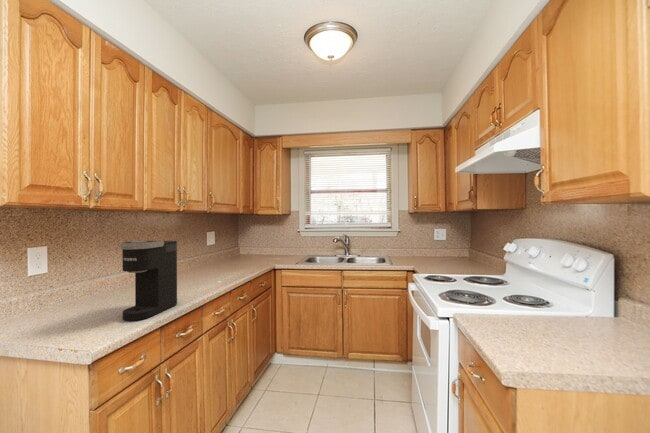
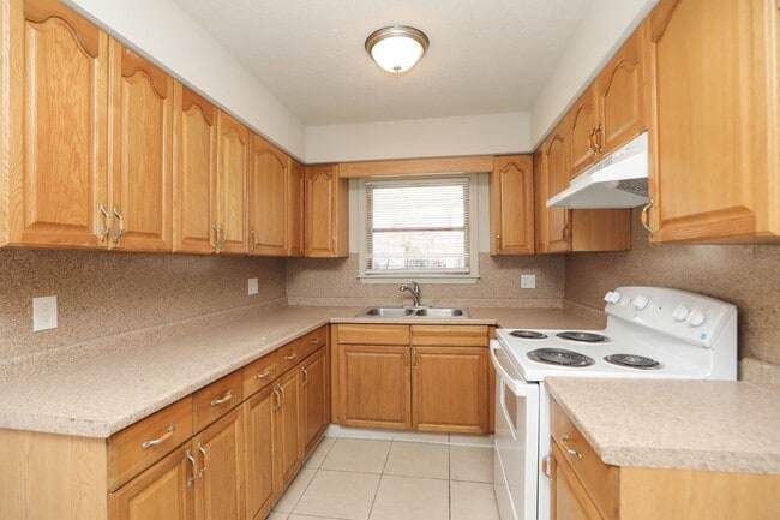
- coffee maker (151, 275)
